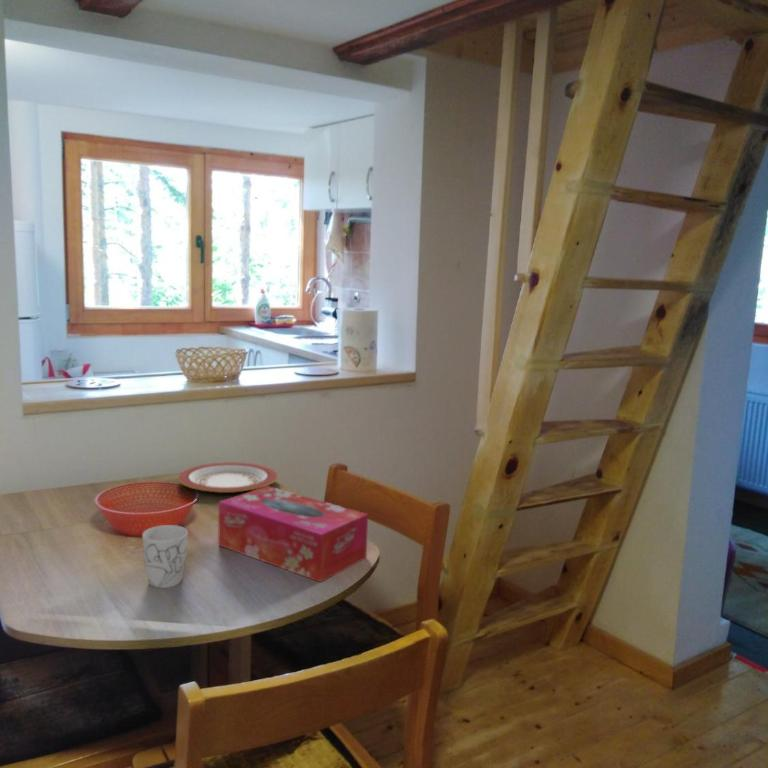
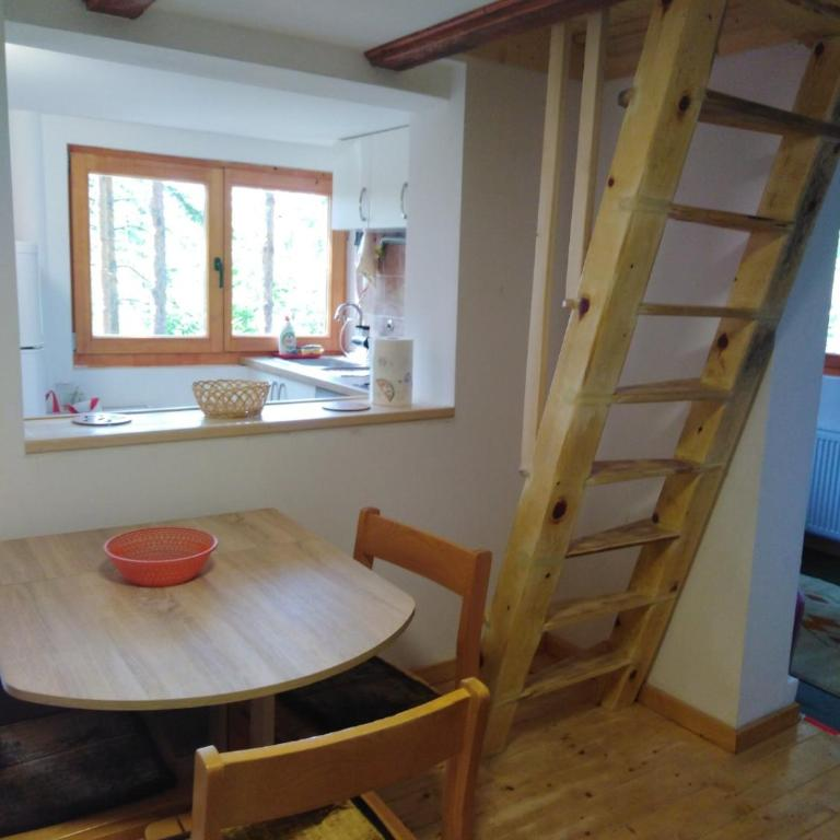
- plate (228, 479)
- mug (169, 554)
- tissue box (291, 530)
